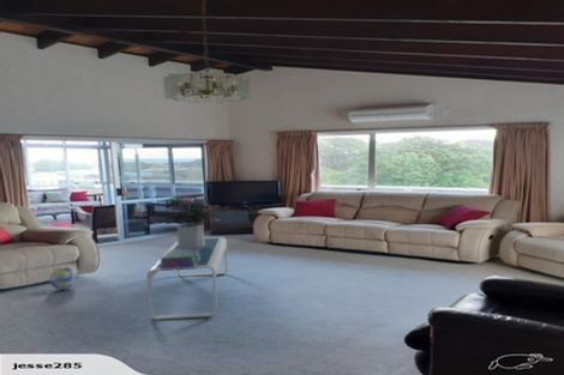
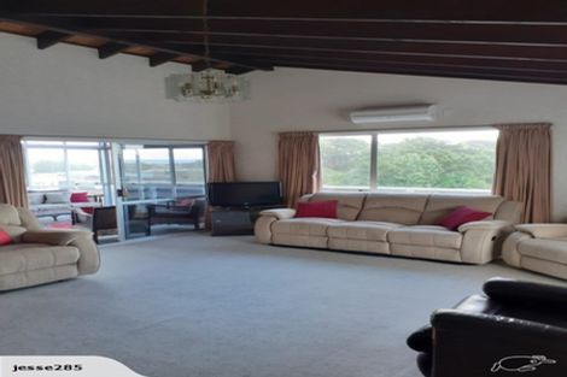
- stack of books (180, 258)
- ball (62, 278)
- coffee table (193, 268)
- potted plant (191, 223)
